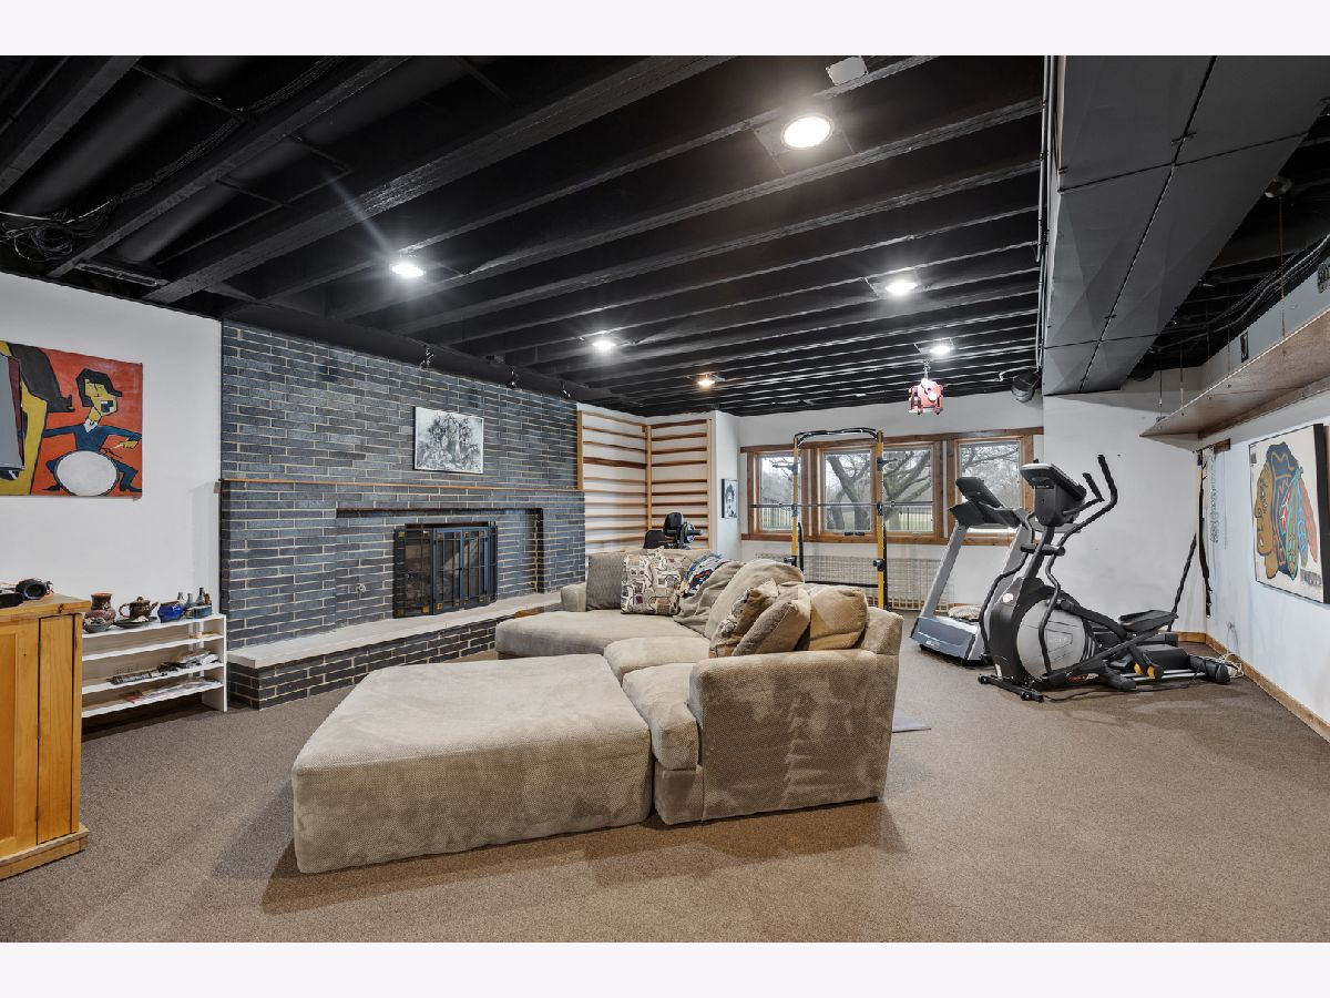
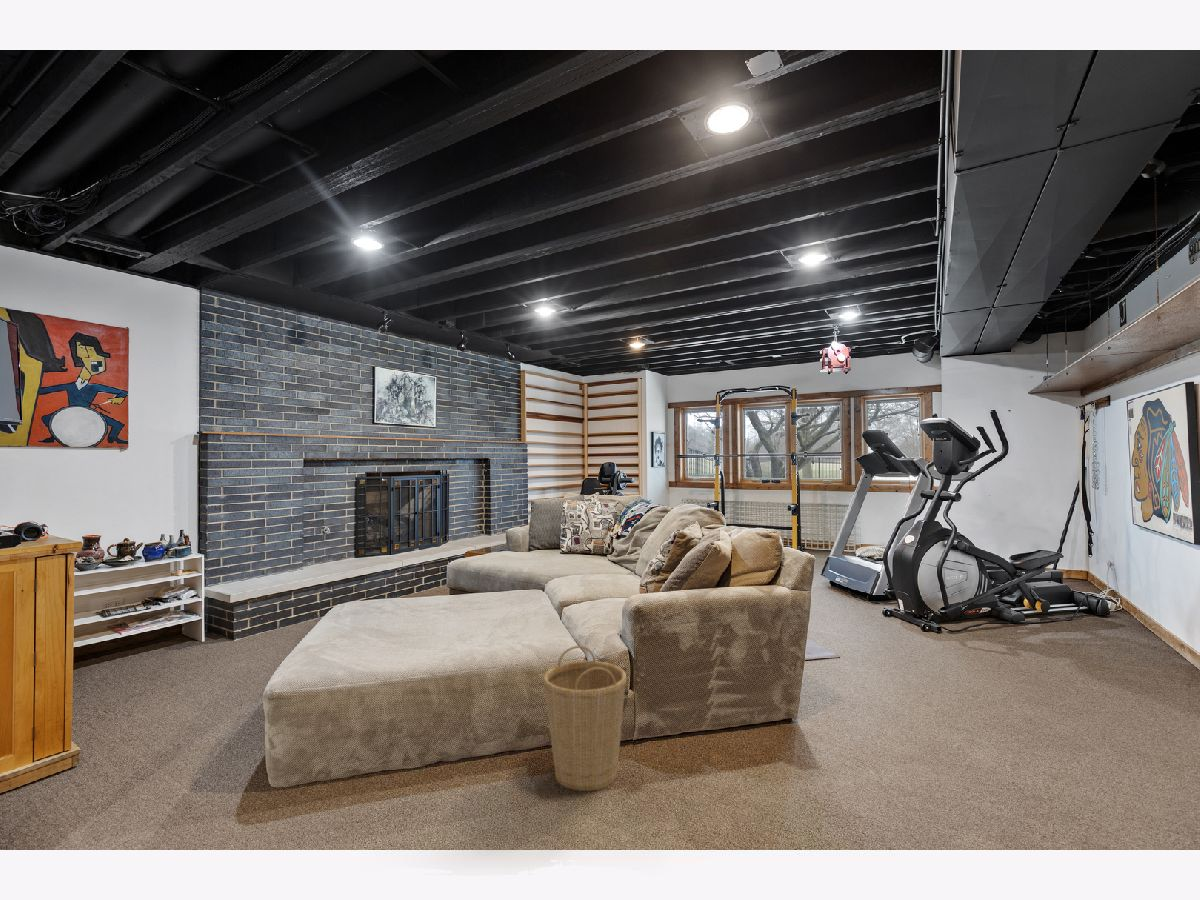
+ basket (585, 714)
